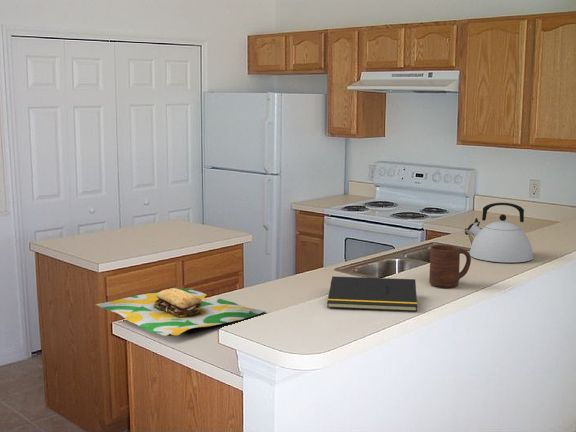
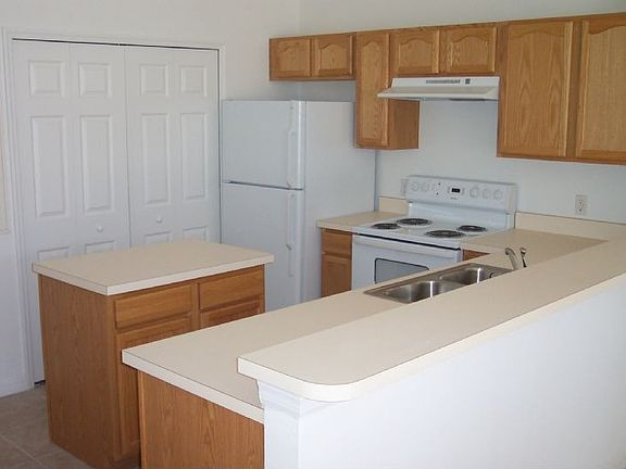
- kettle (500, 229)
- cup (448, 265)
- notepad (372, 292)
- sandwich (179, 302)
